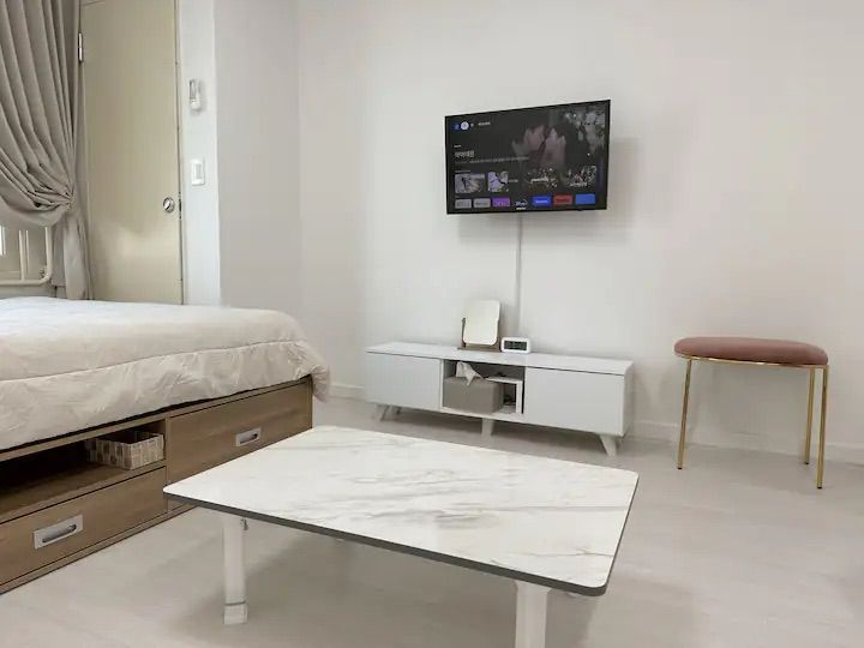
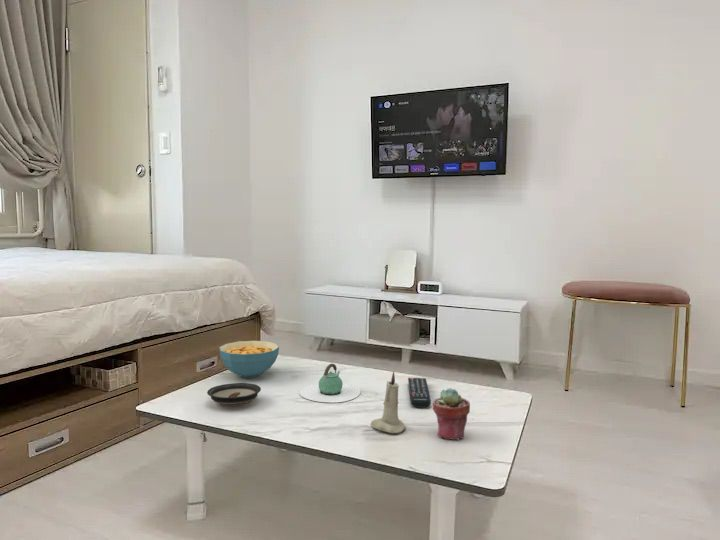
+ candle (388, 399)
+ remote control (418, 391)
+ teapot (330, 378)
+ potted succulent (451, 411)
+ cereal bowl (249, 361)
+ saucer (234, 395)
